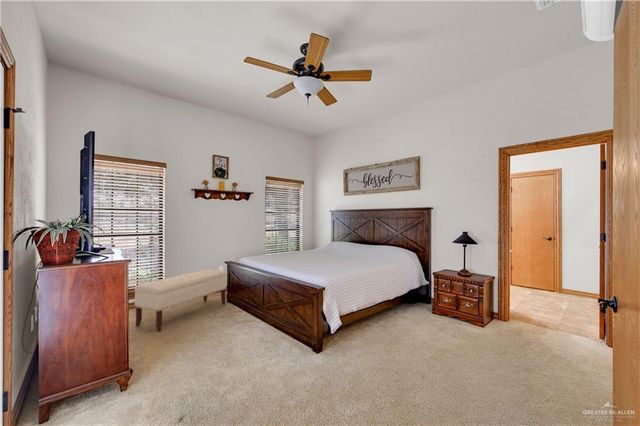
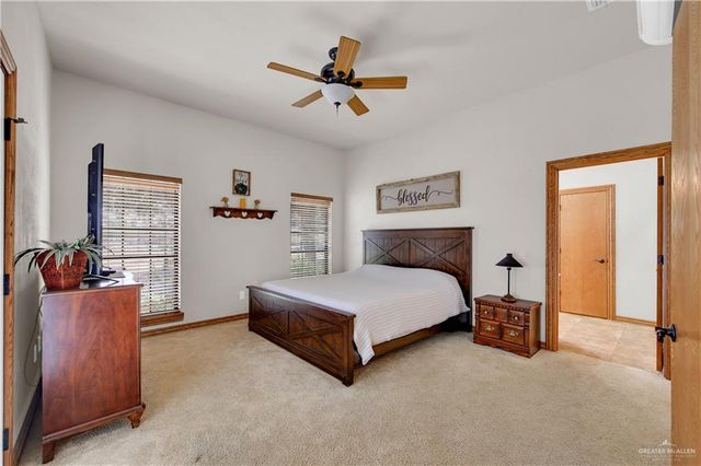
- bench (185, 295)
